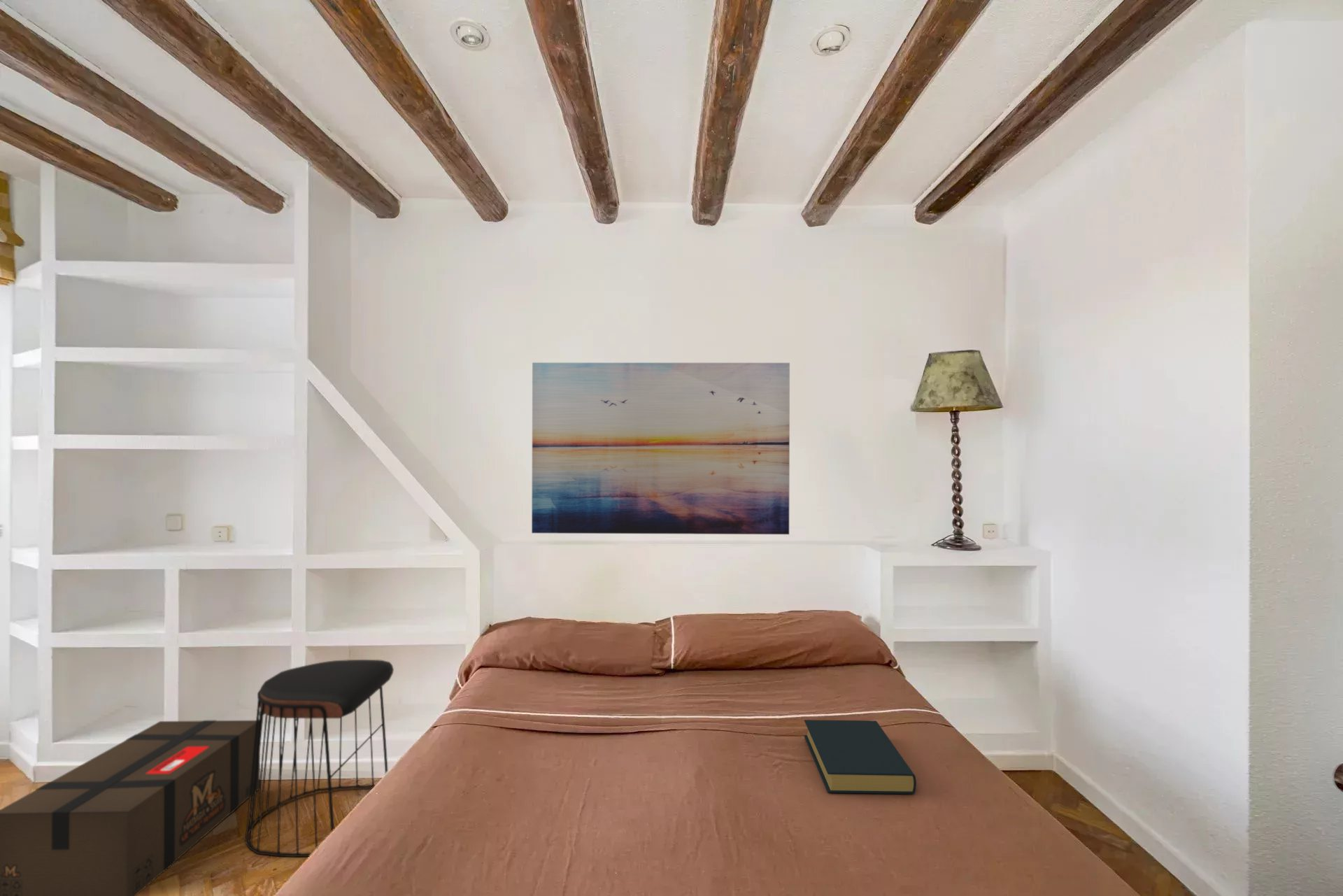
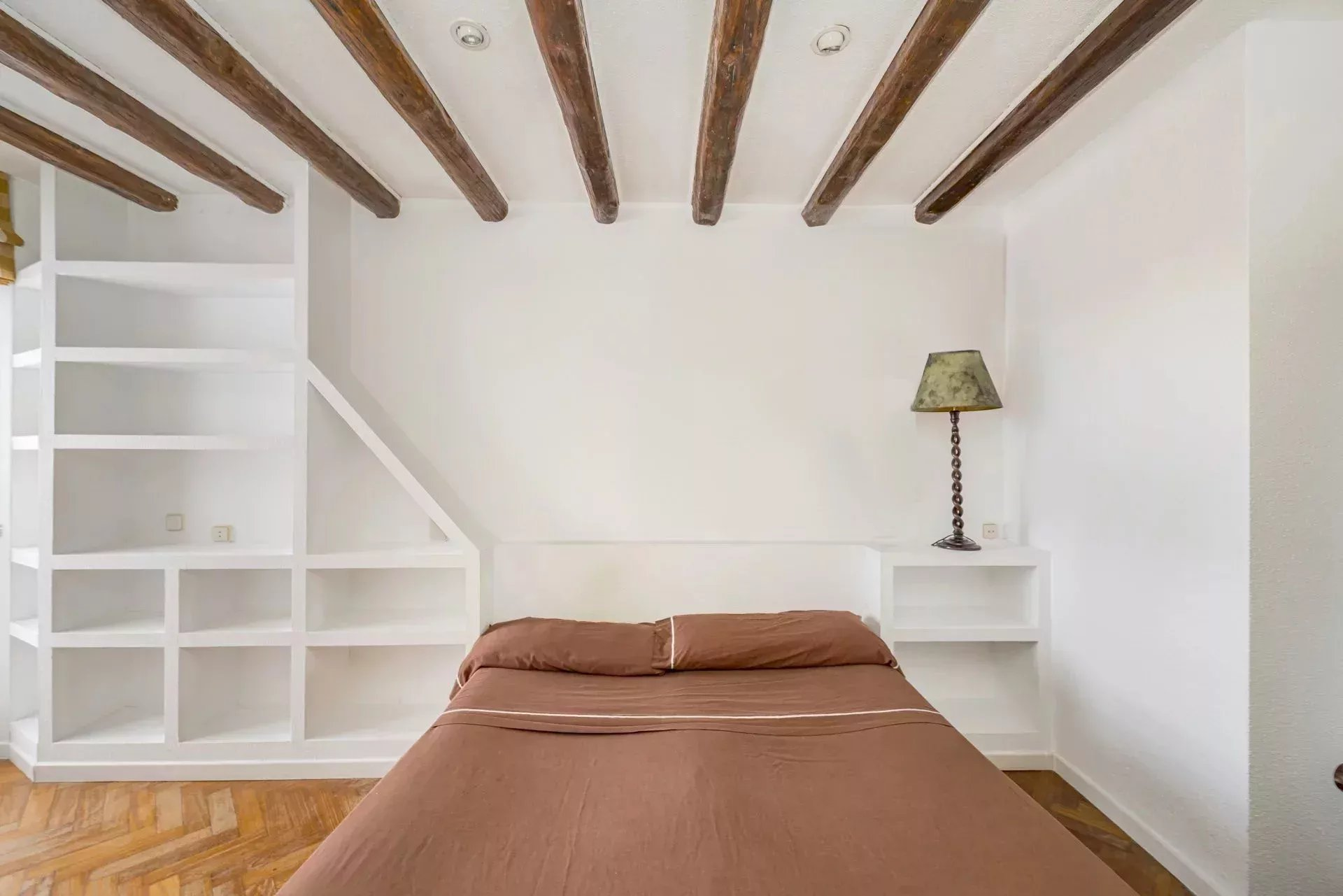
- cardboard box (145, 799)
- stool (313, 748)
- wall art (660, 448)
- hardback book (855, 753)
